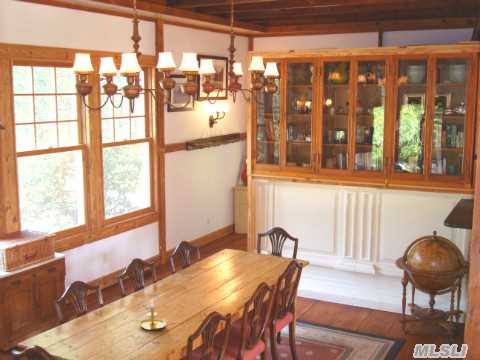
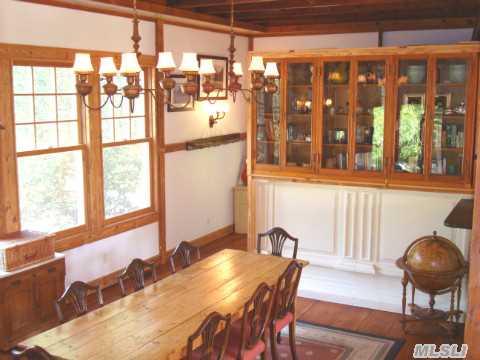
- candle holder (154, 313)
